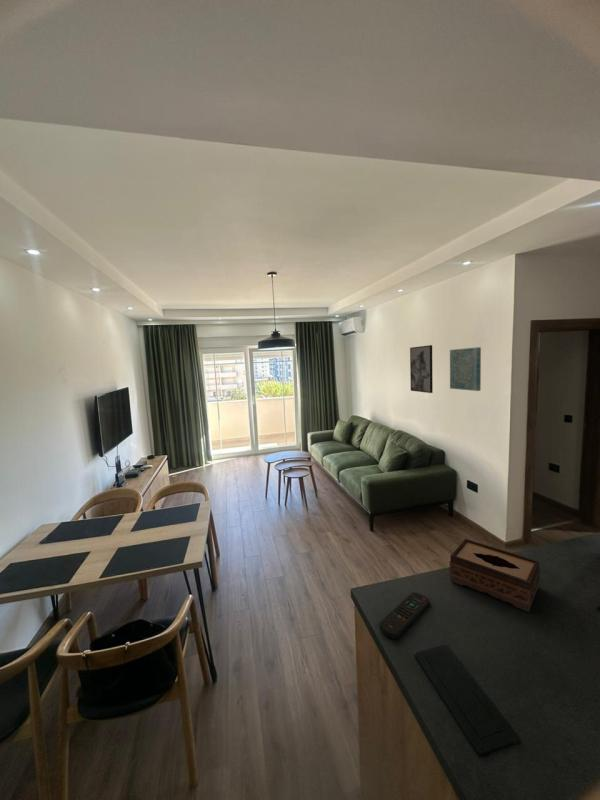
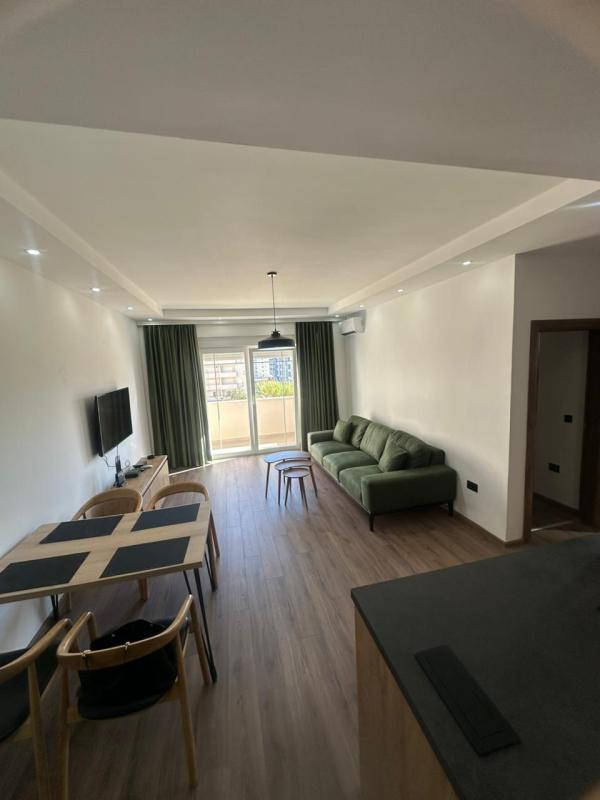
- wall art (420, 369)
- wall art (464, 369)
- tissue box (493, 571)
- remote control (405, 613)
